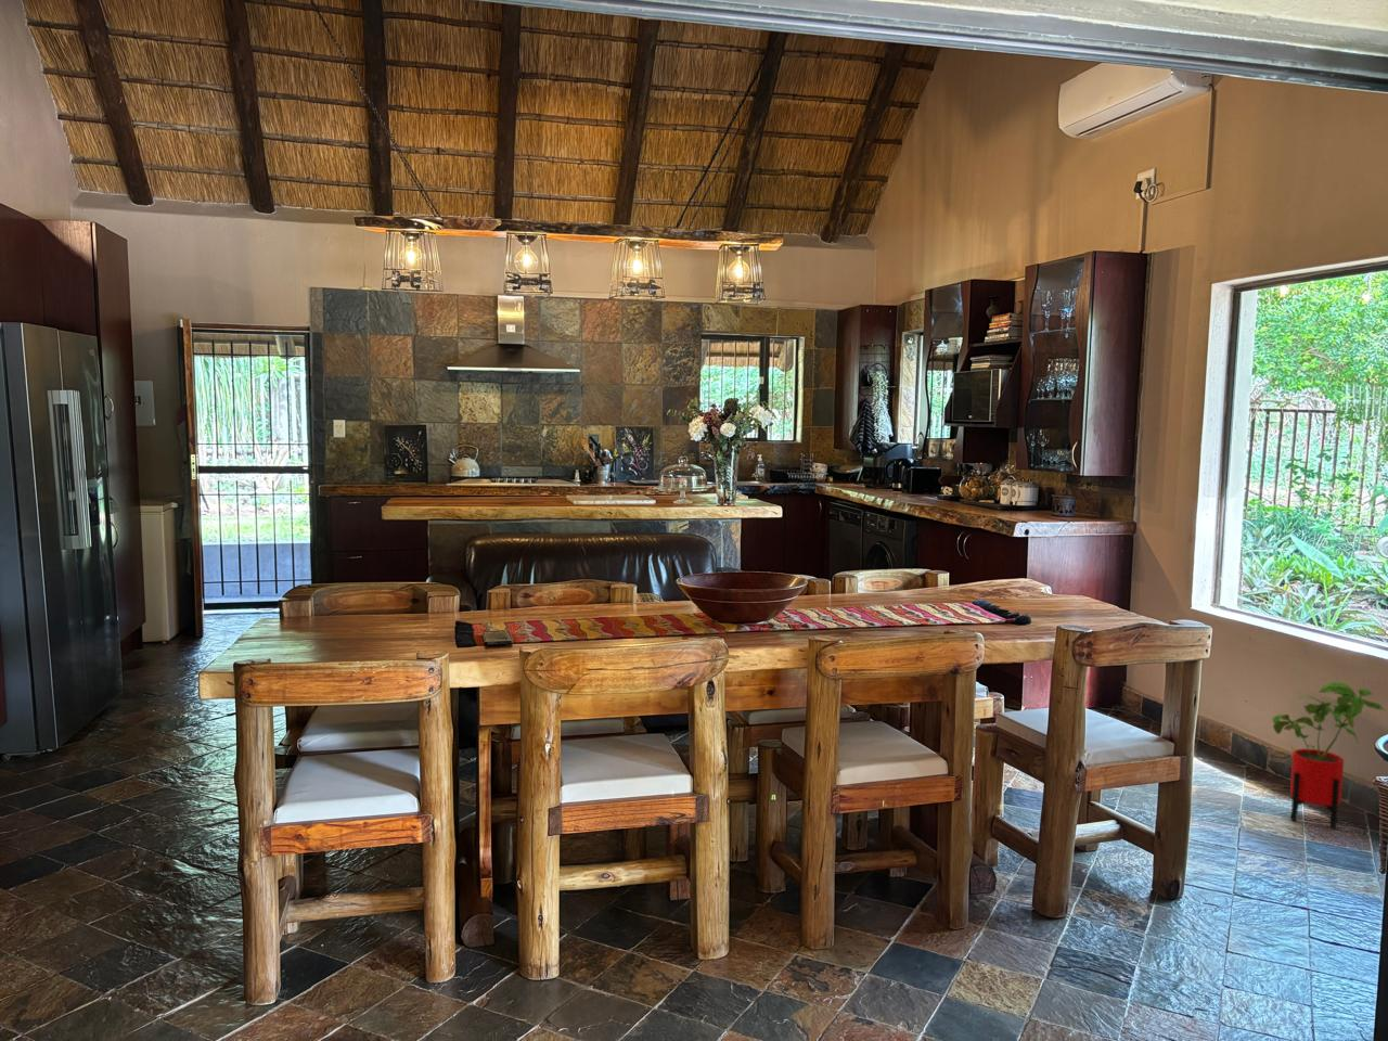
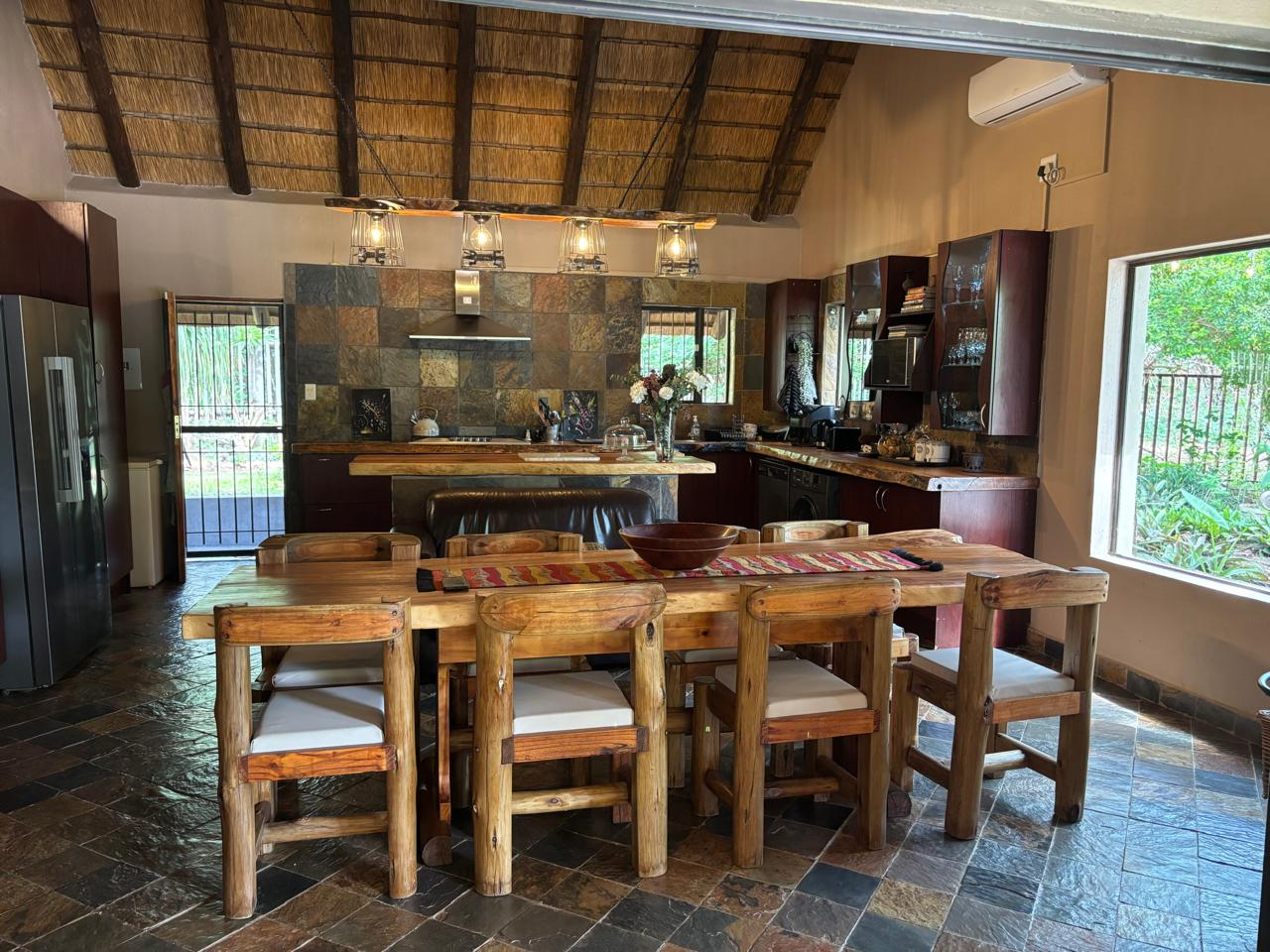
- house plant (1319, 750)
